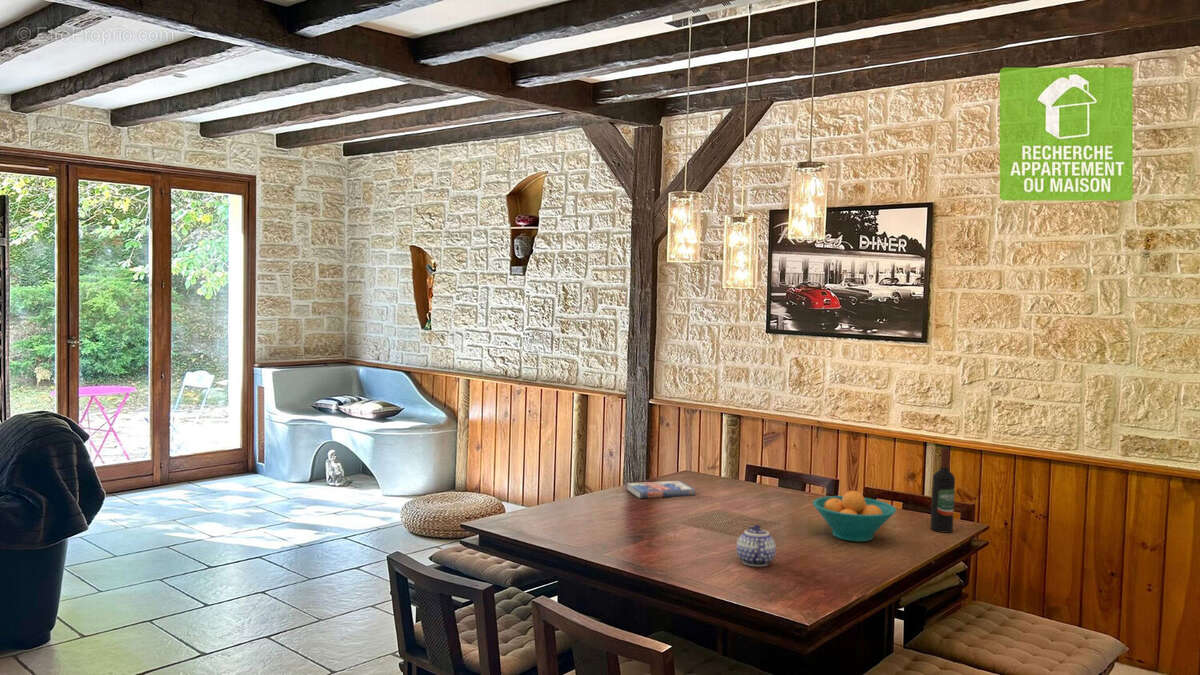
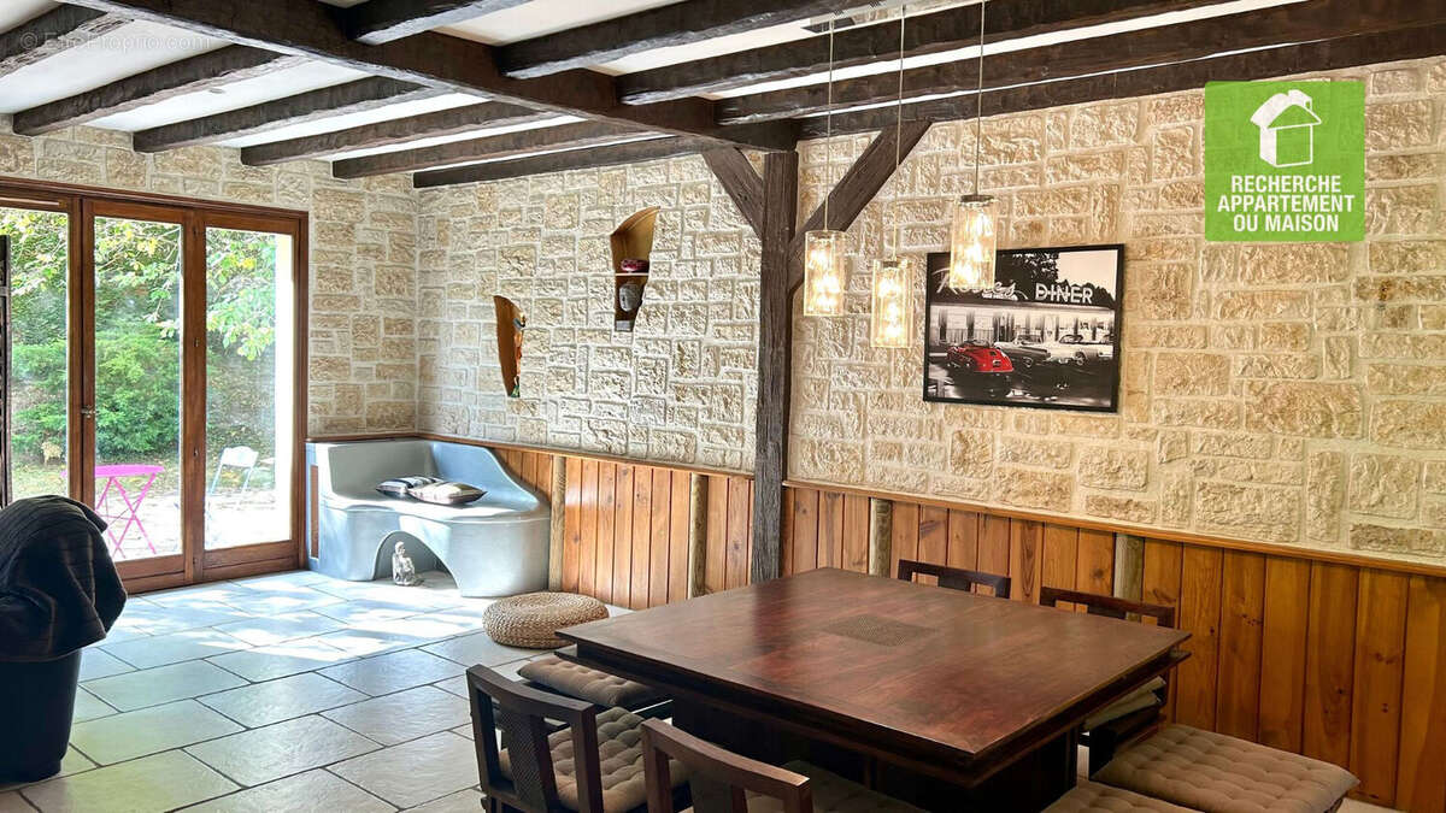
- fruit bowl (853, 513)
- wine bottle (943, 488)
- book (660, 489)
- teapot (756, 544)
